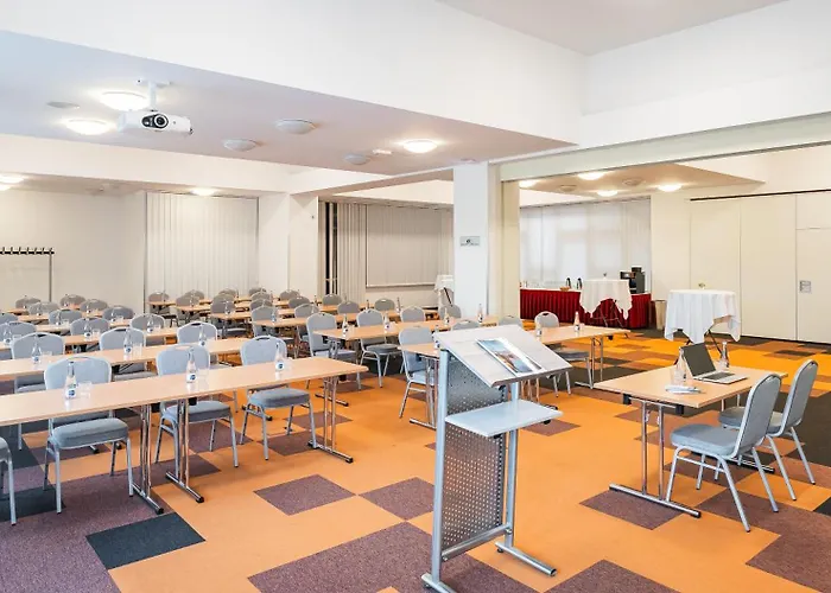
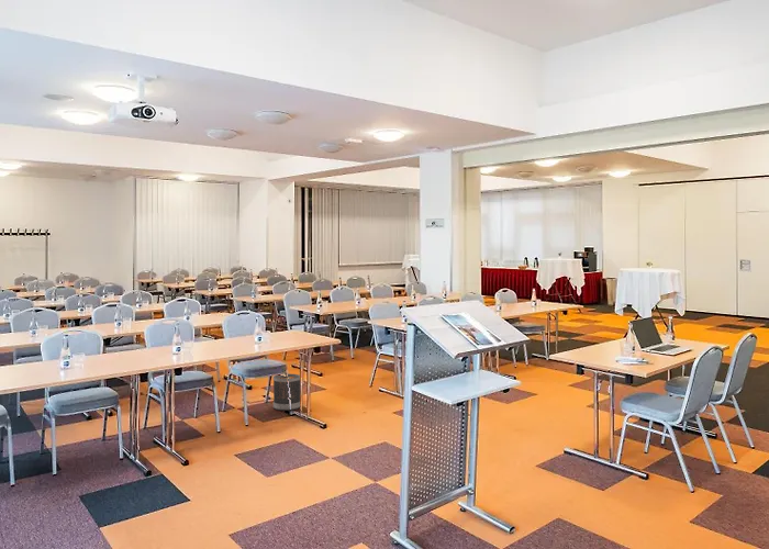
+ wastebasket (287, 391)
